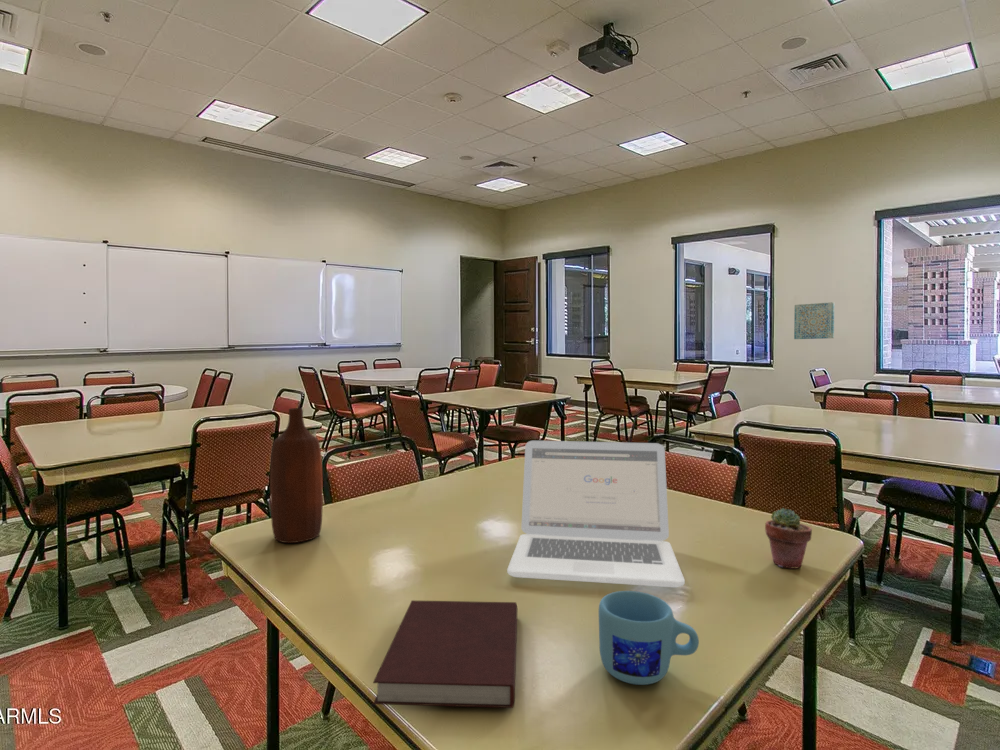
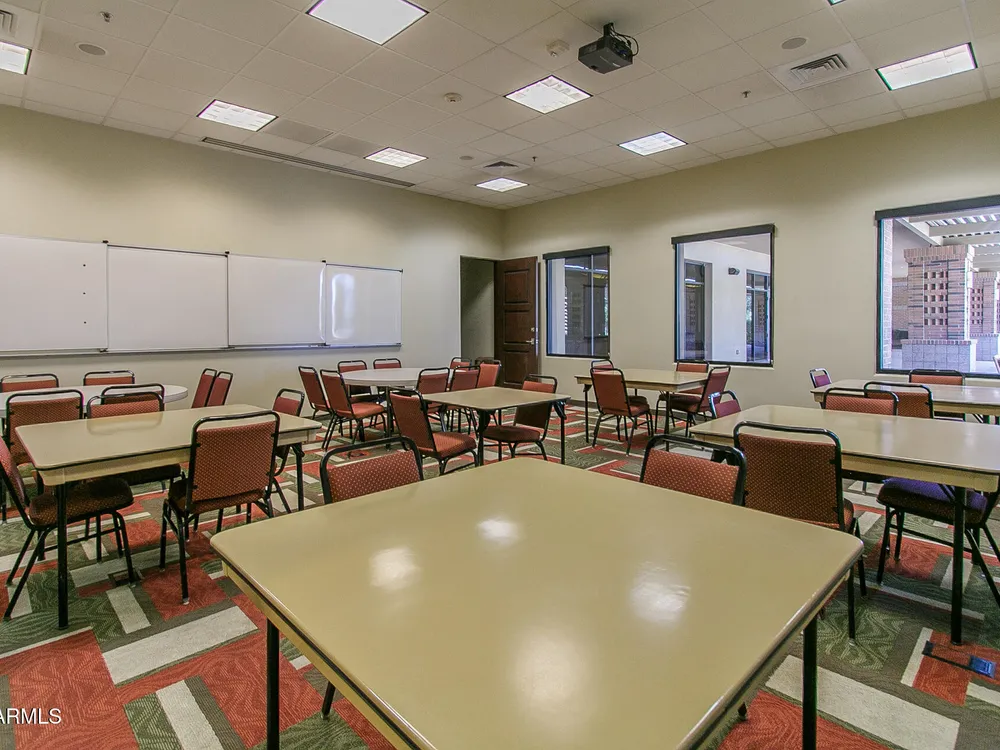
- wall art (813, 321)
- laptop (593, 503)
- bottle (296, 472)
- potted succulent (787, 536)
- mug (647, 639)
- notebook (455, 646)
